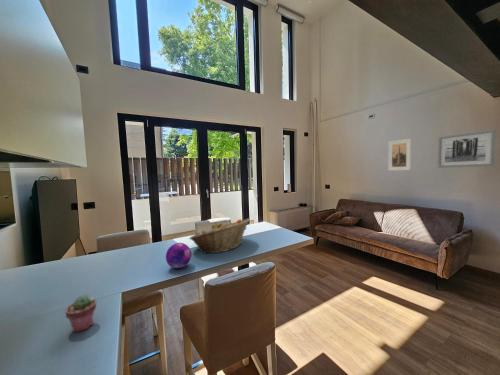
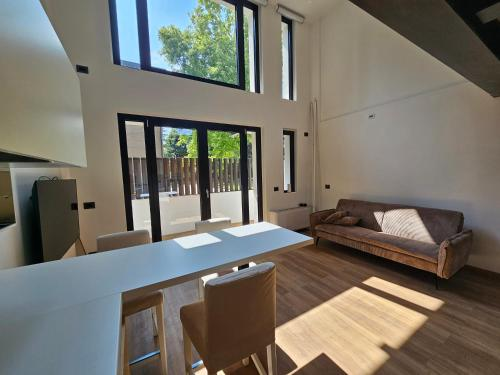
- wall art (464, 150)
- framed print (399, 155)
- decorative orb (178, 255)
- fruit basket (221, 233)
- potted succulent (81, 311)
